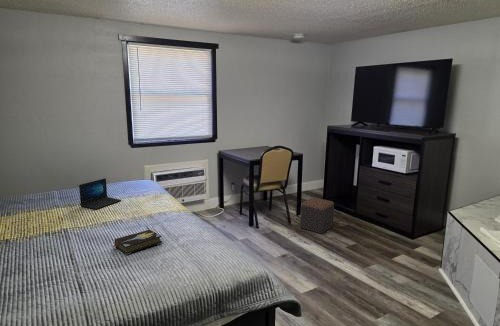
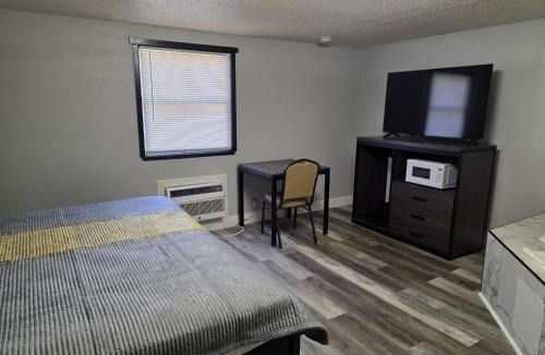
- footstool (317, 214)
- laptop (100, 193)
- hardback book (138, 240)
